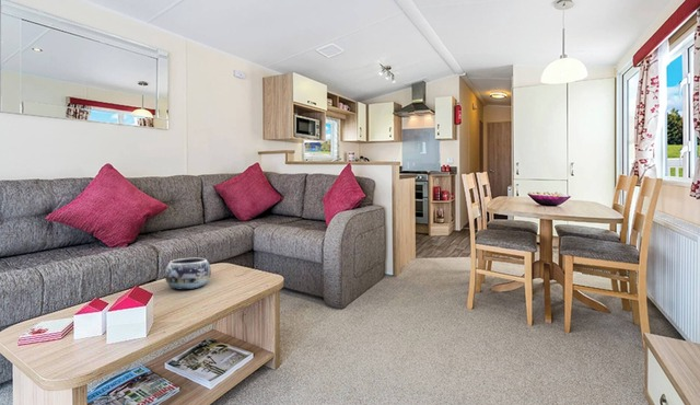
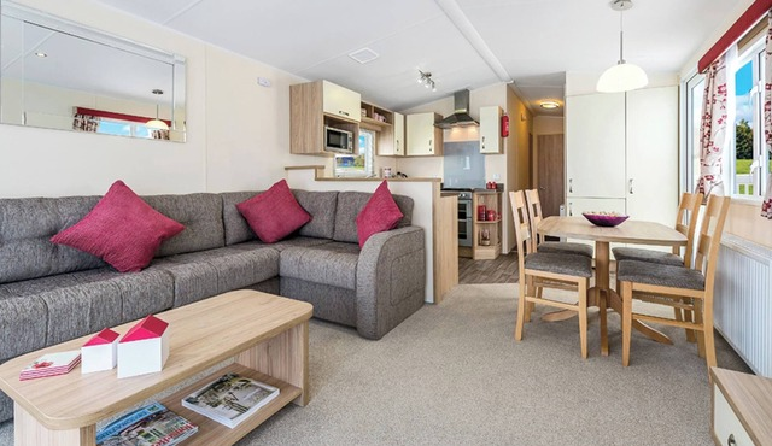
- decorative bowl (188, 273)
